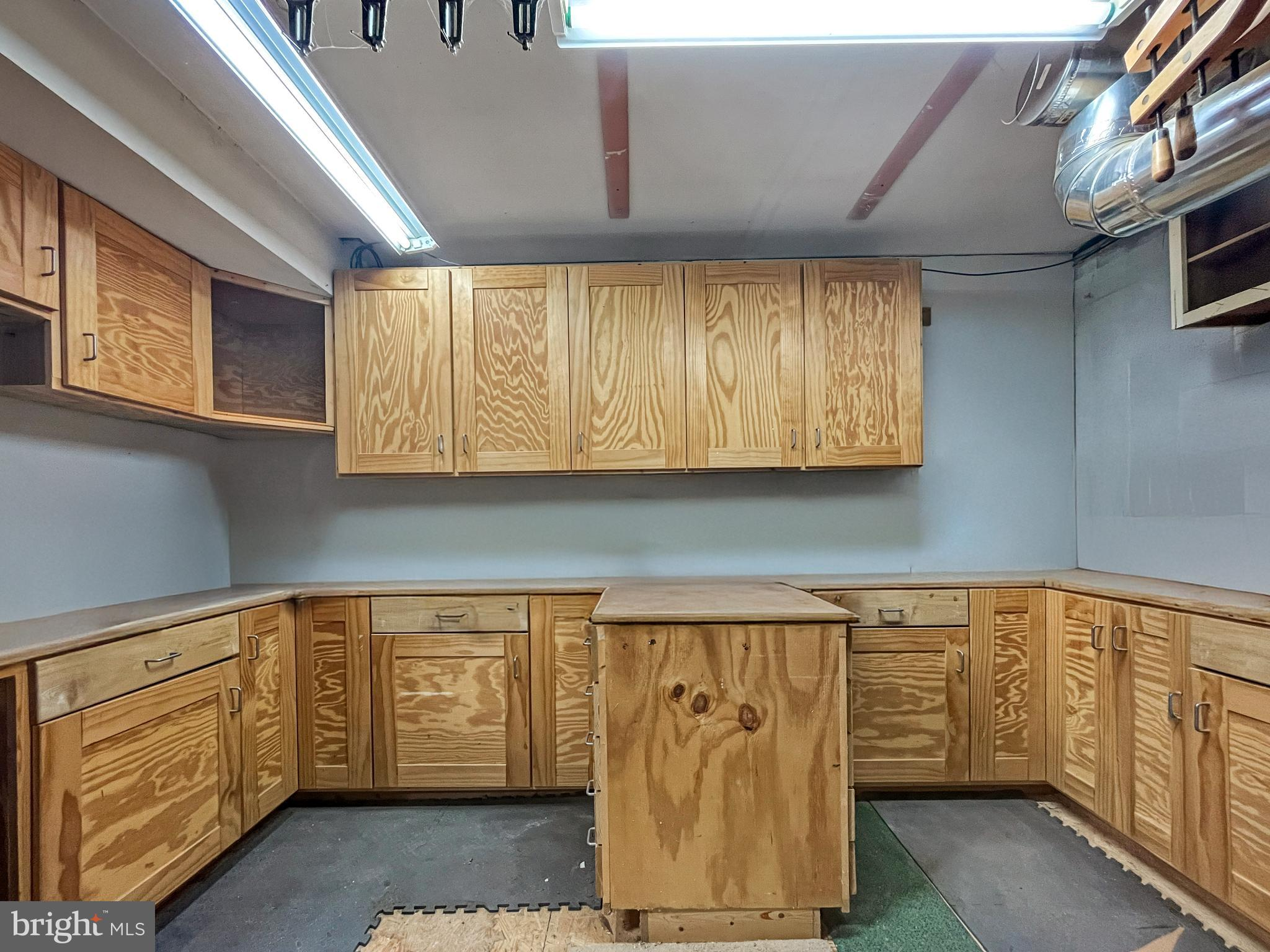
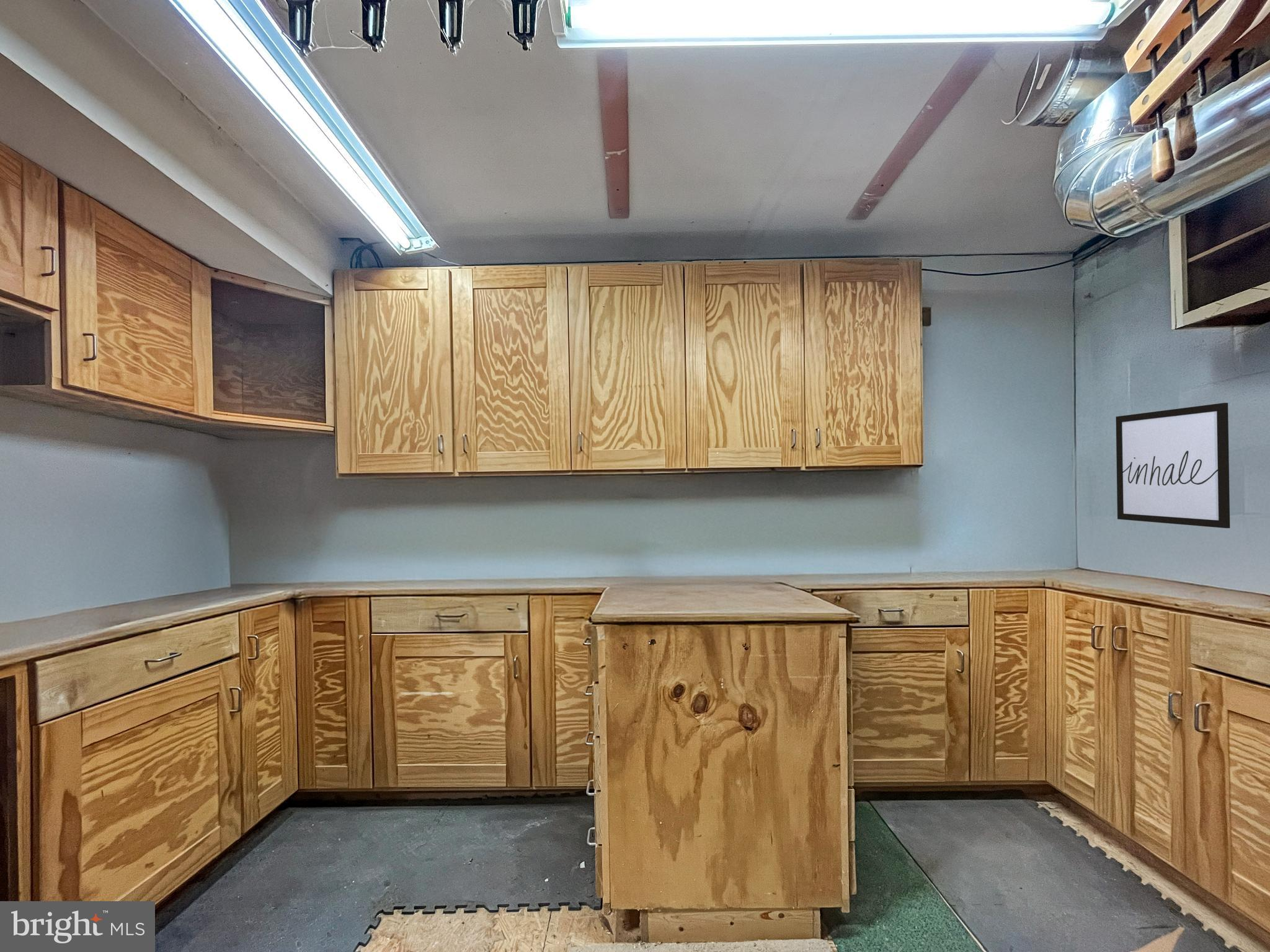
+ wall art (1167, 467)
